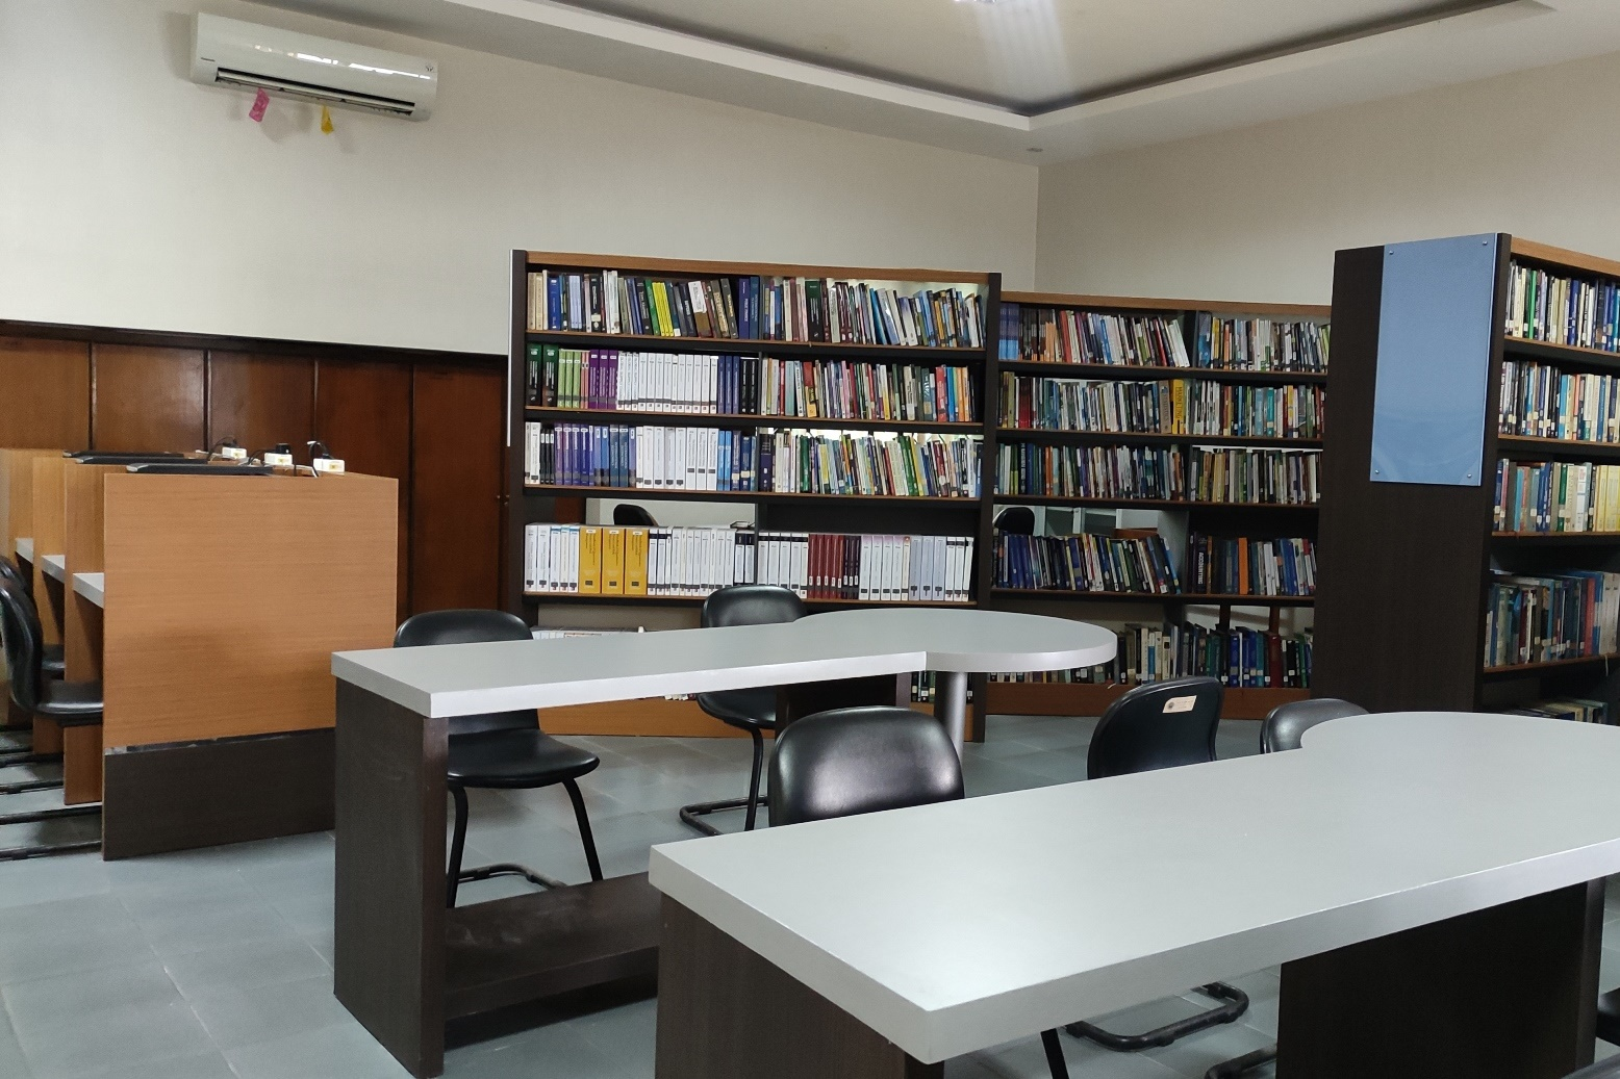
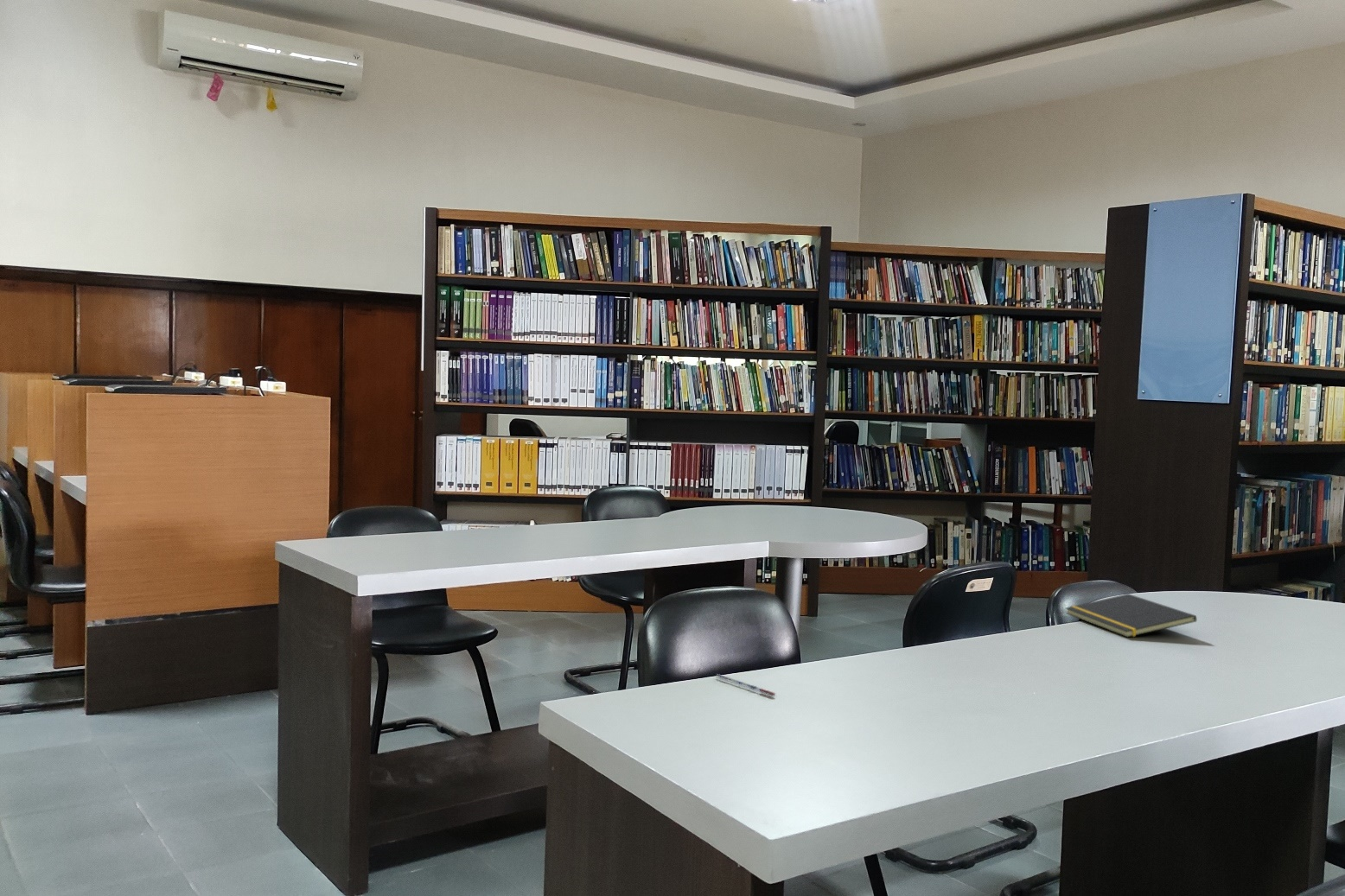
+ pen (744, 683)
+ notepad (1128, 614)
